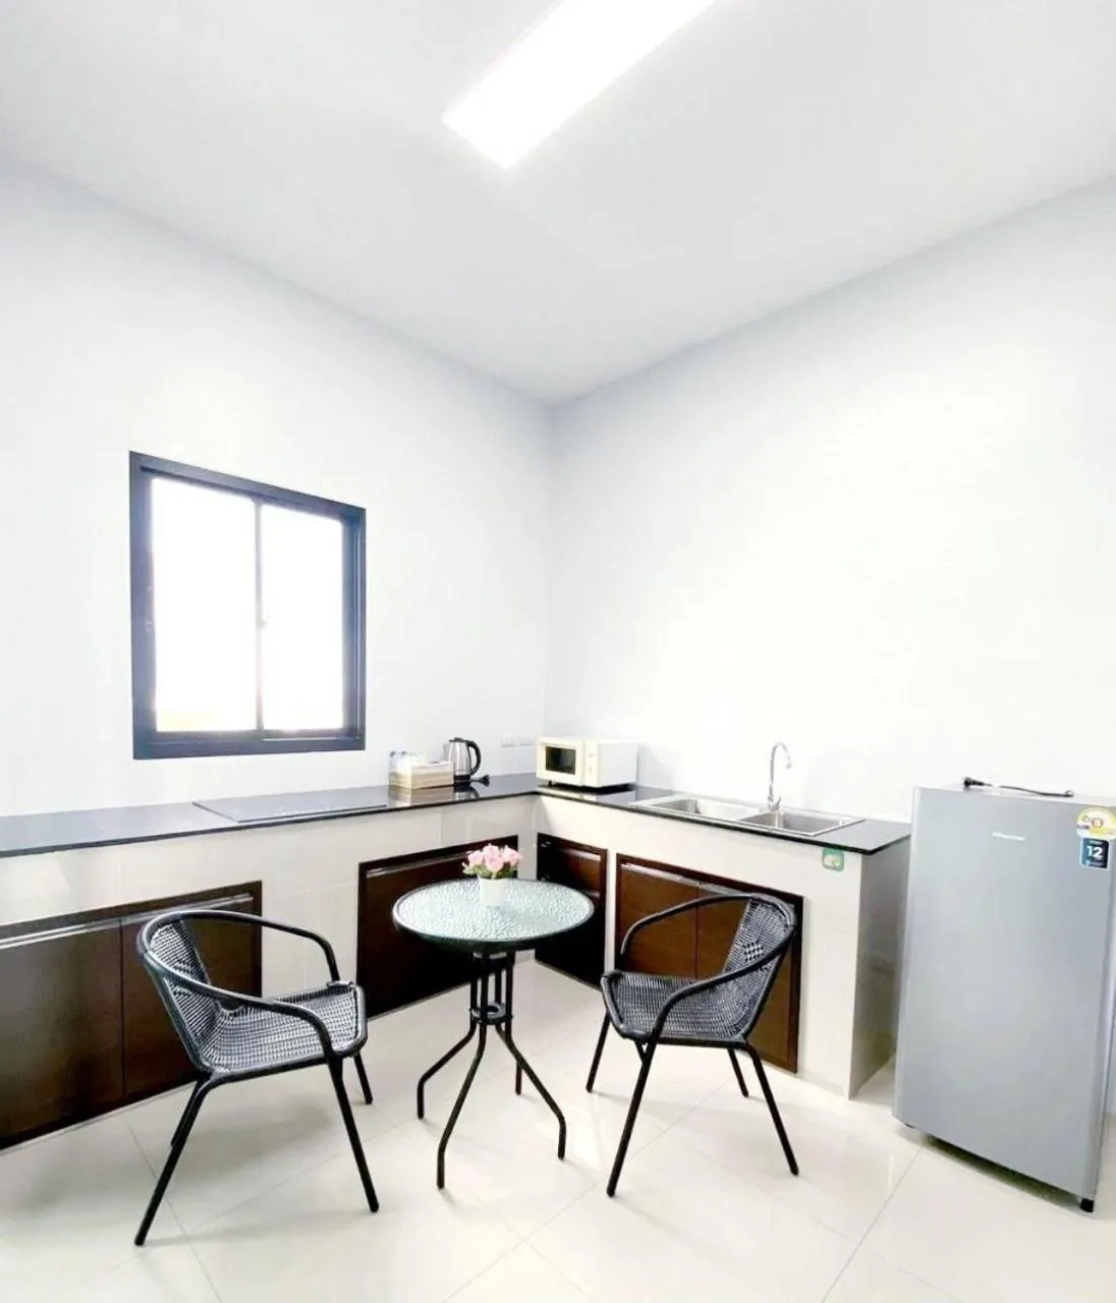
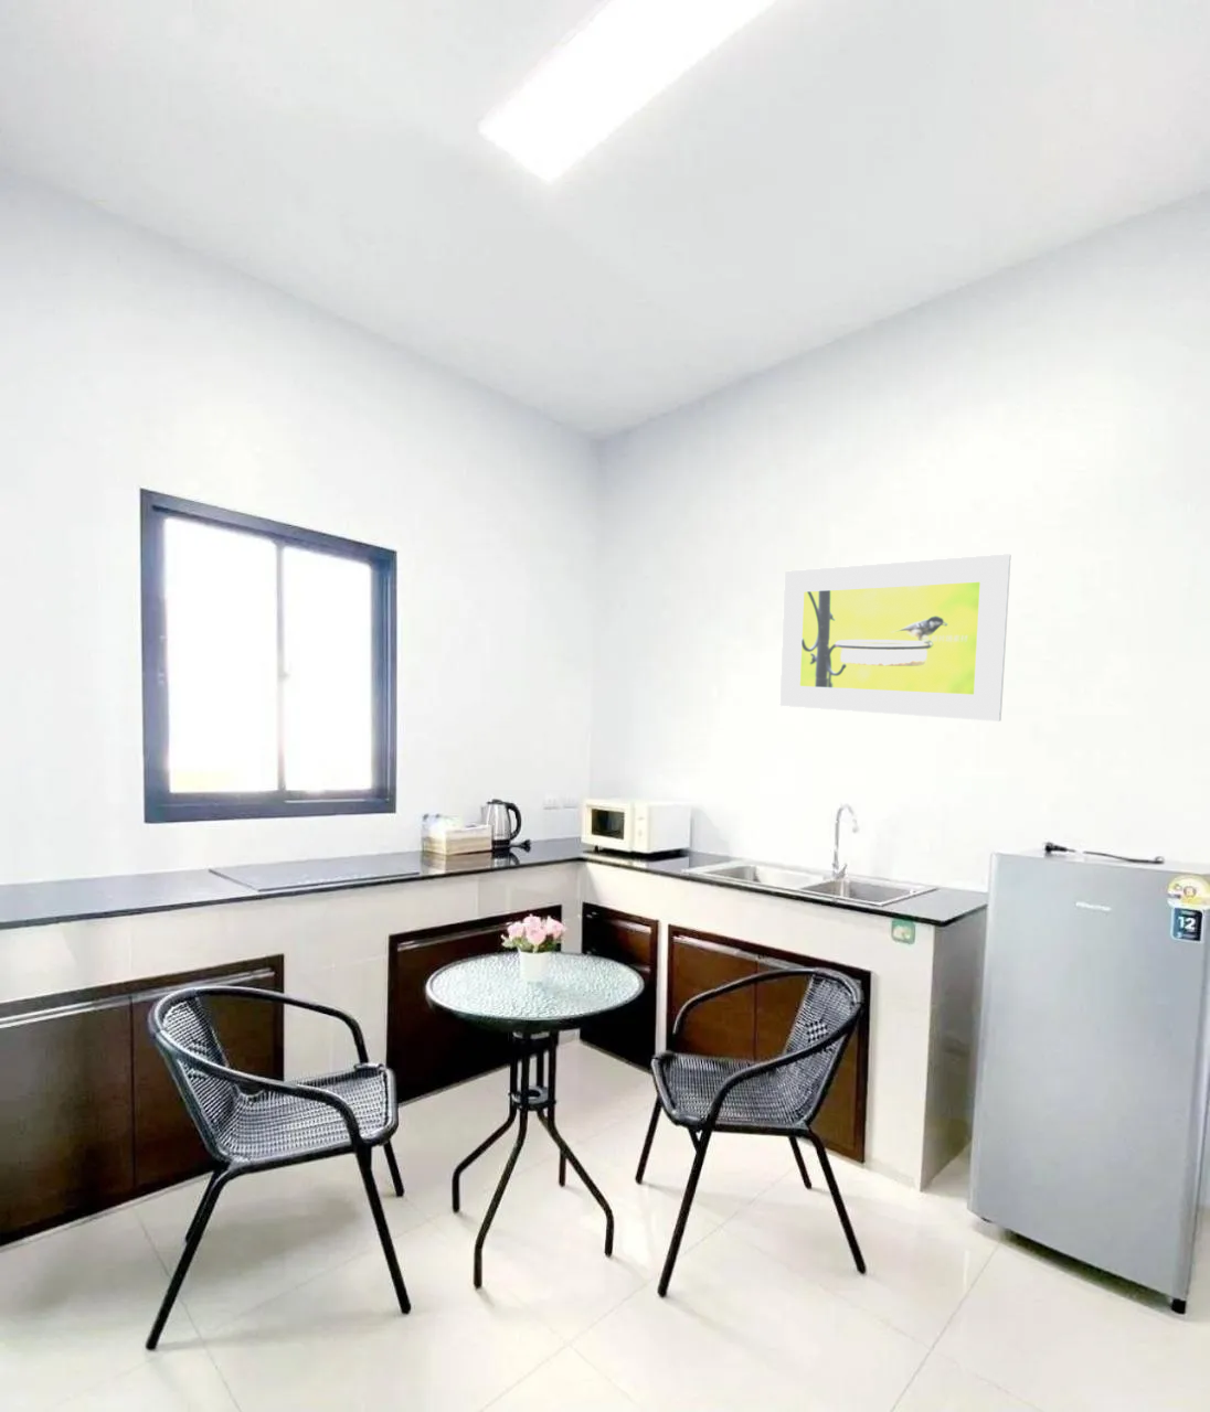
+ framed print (882, 638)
